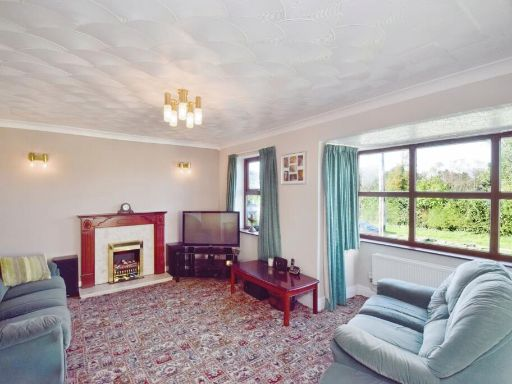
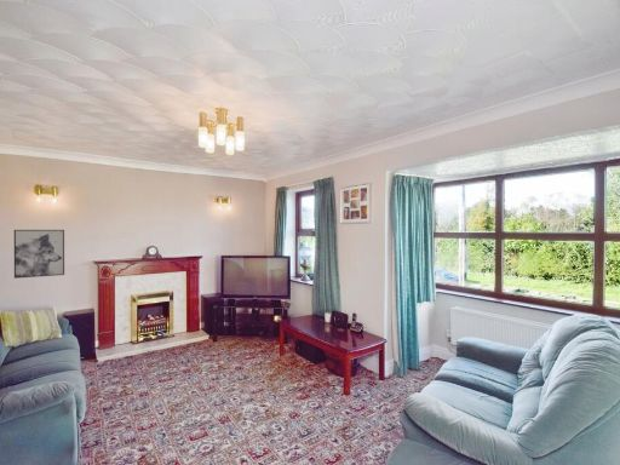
+ wall art (40, 253)
